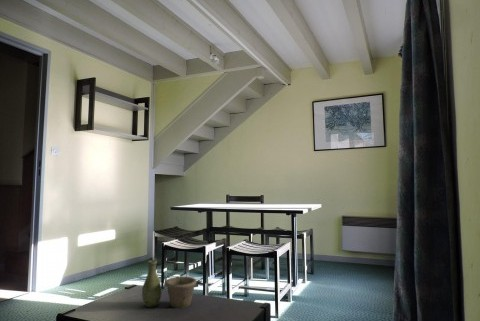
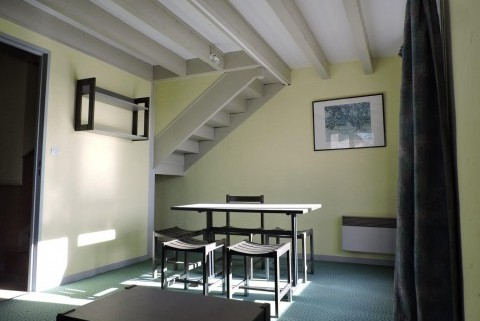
- vase (169, 282)
